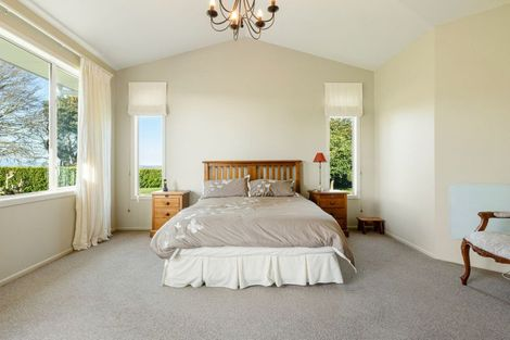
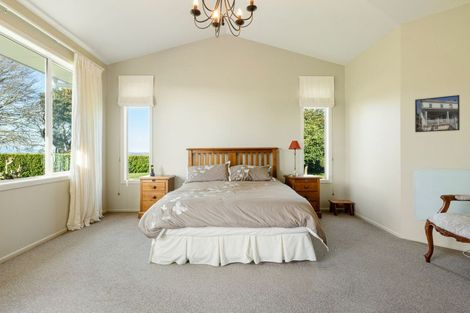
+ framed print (436, 114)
